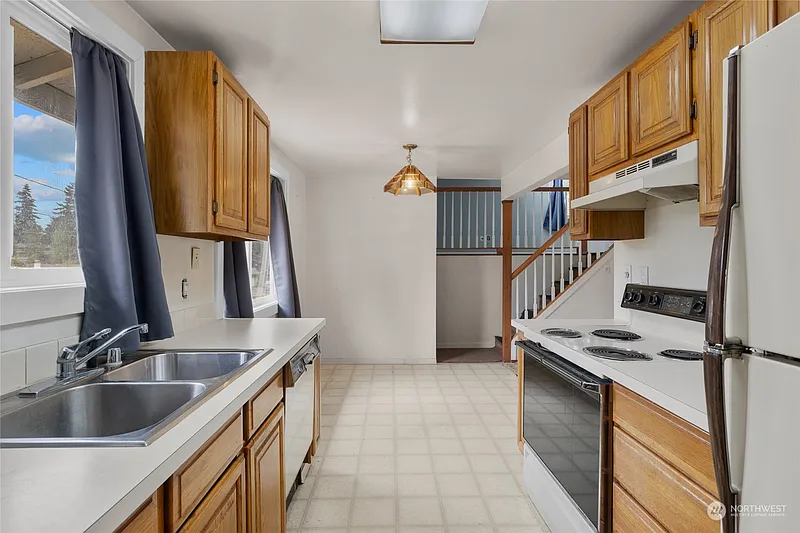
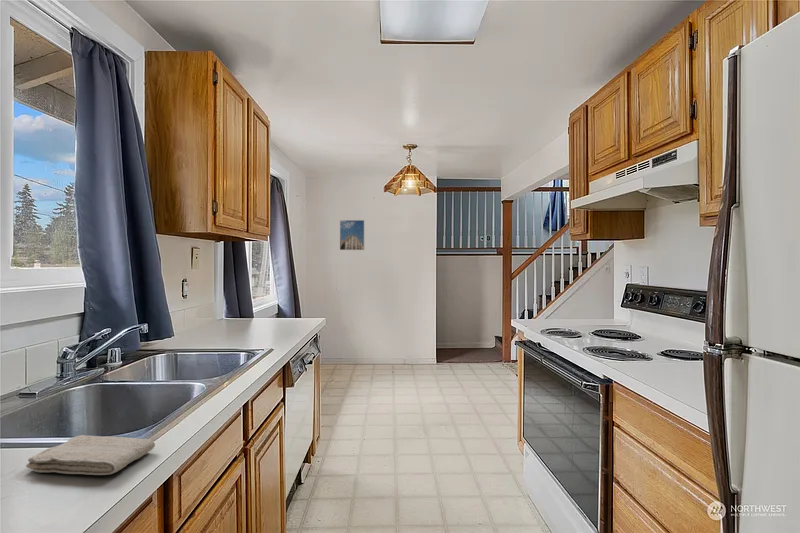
+ washcloth (93, 452)
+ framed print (352, 235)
